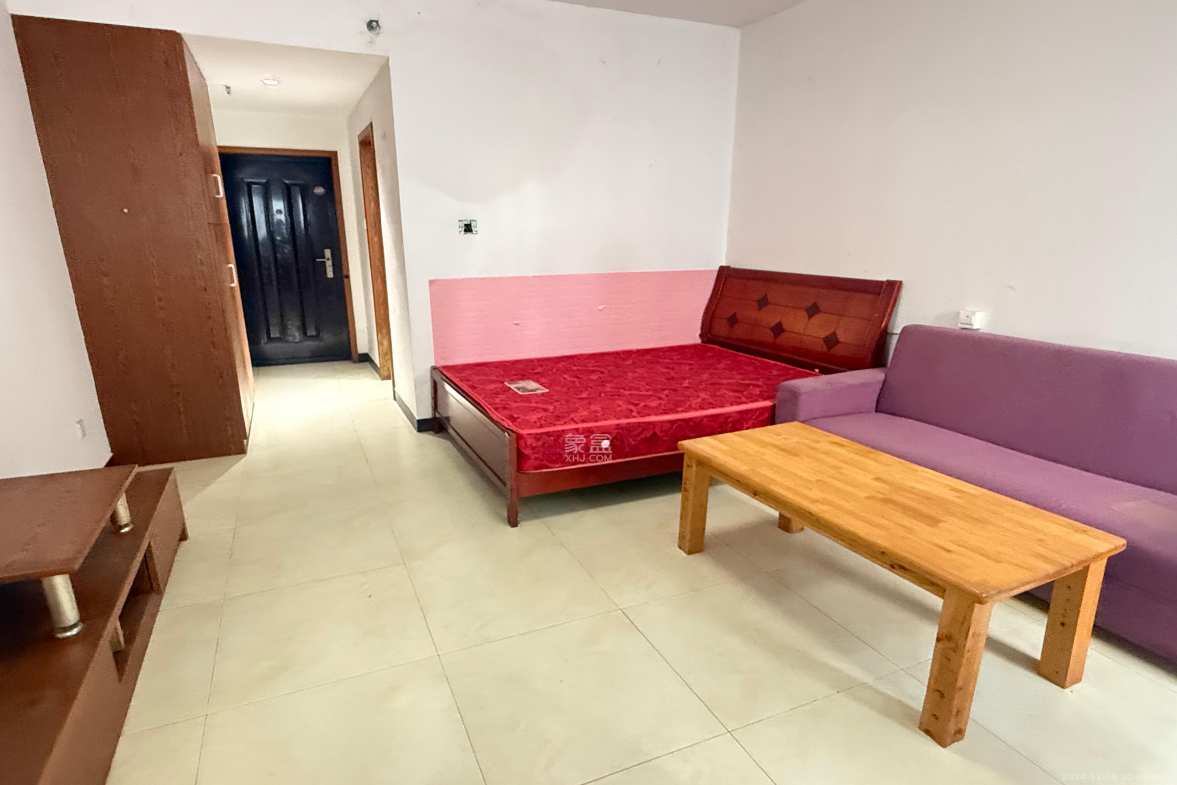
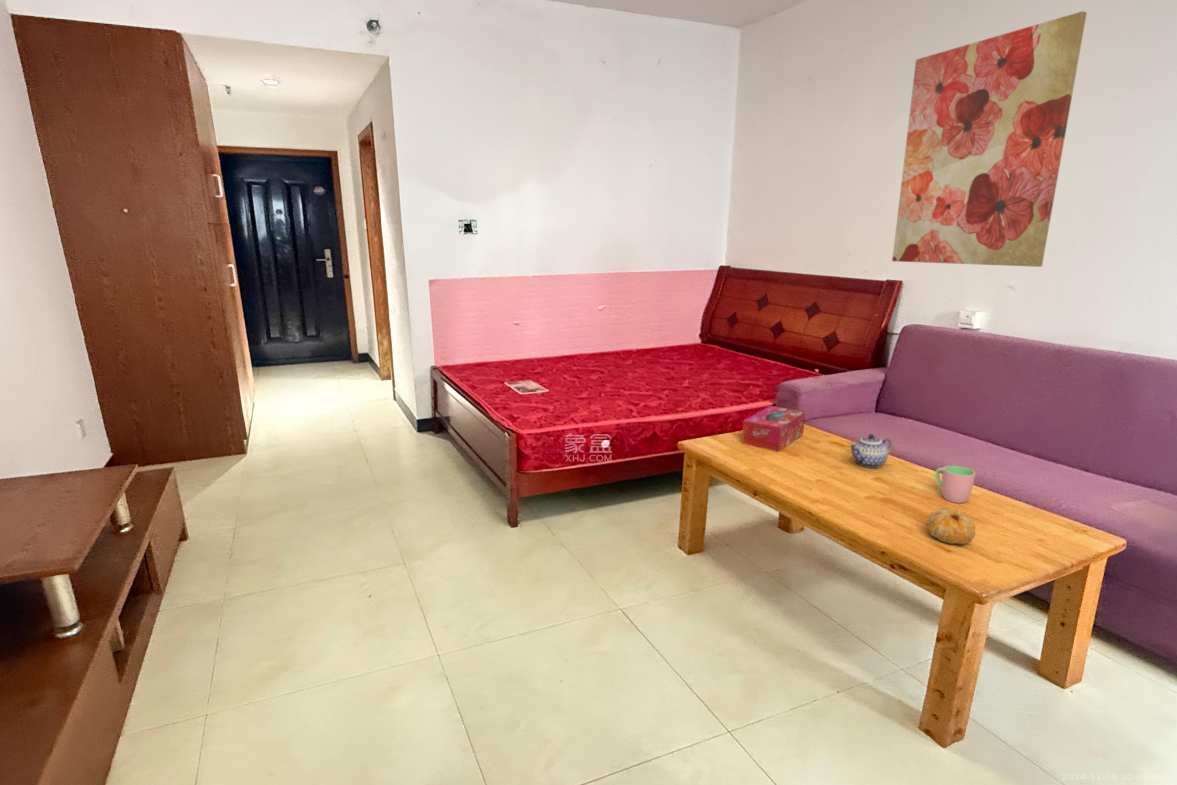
+ tissue box (774, 427)
+ teapot (870, 449)
+ wall art (974, 155)
+ cup (952, 483)
+ fruit (950, 525)
